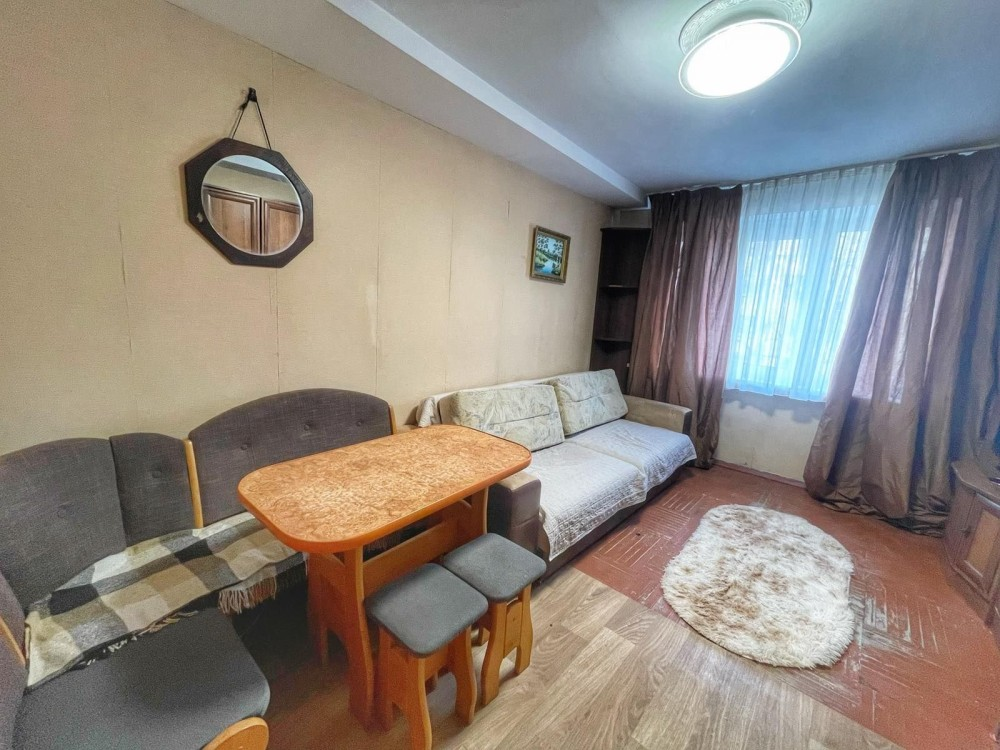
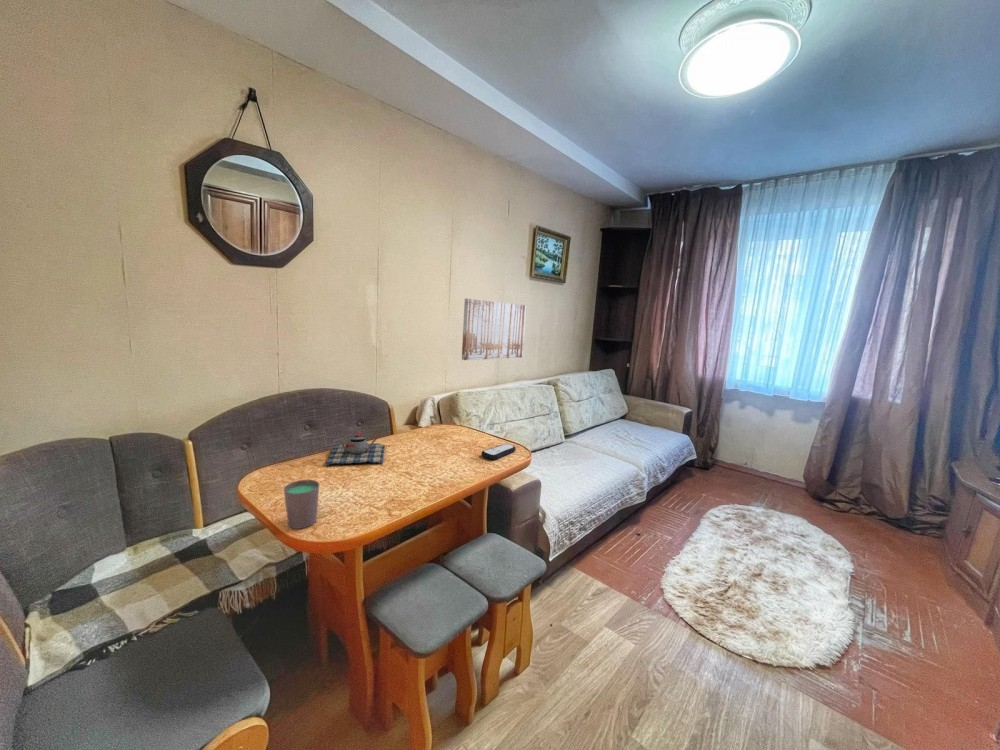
+ wall art (496, 330)
+ teapot (357, 444)
+ remote control (499, 451)
+ cup (302, 504)
